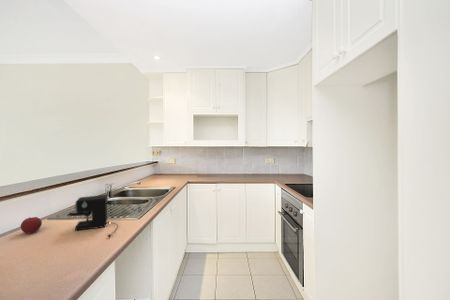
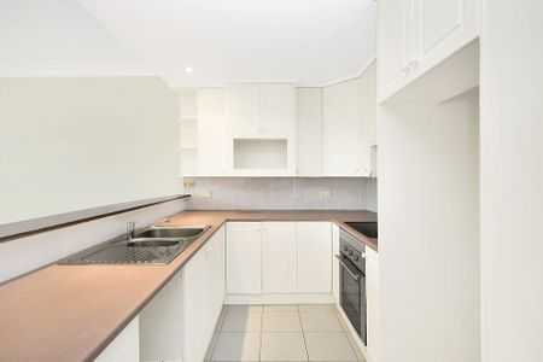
- coffee maker (92, 215)
- apple (31, 224)
